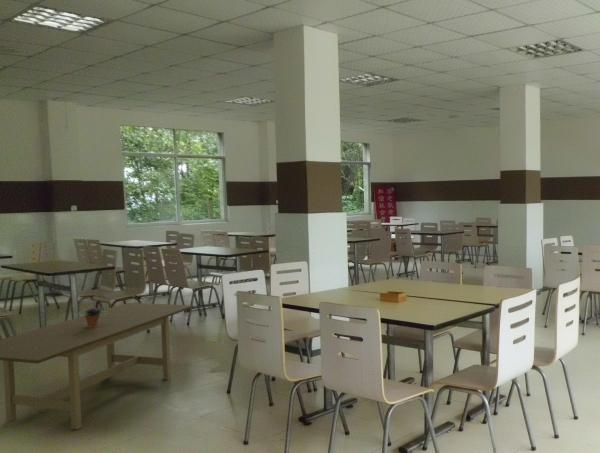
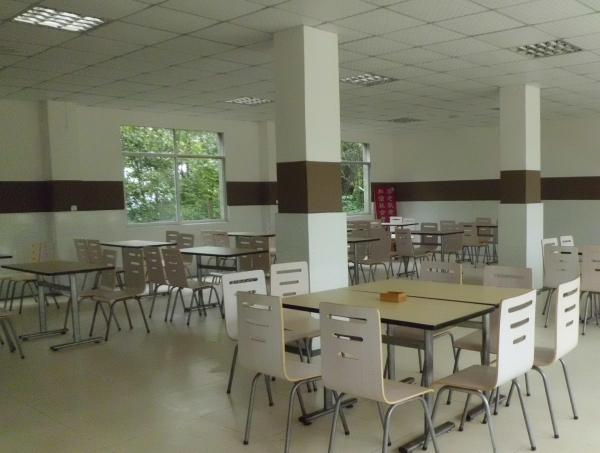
- dining table (91, 350)
- potted flower (92, 316)
